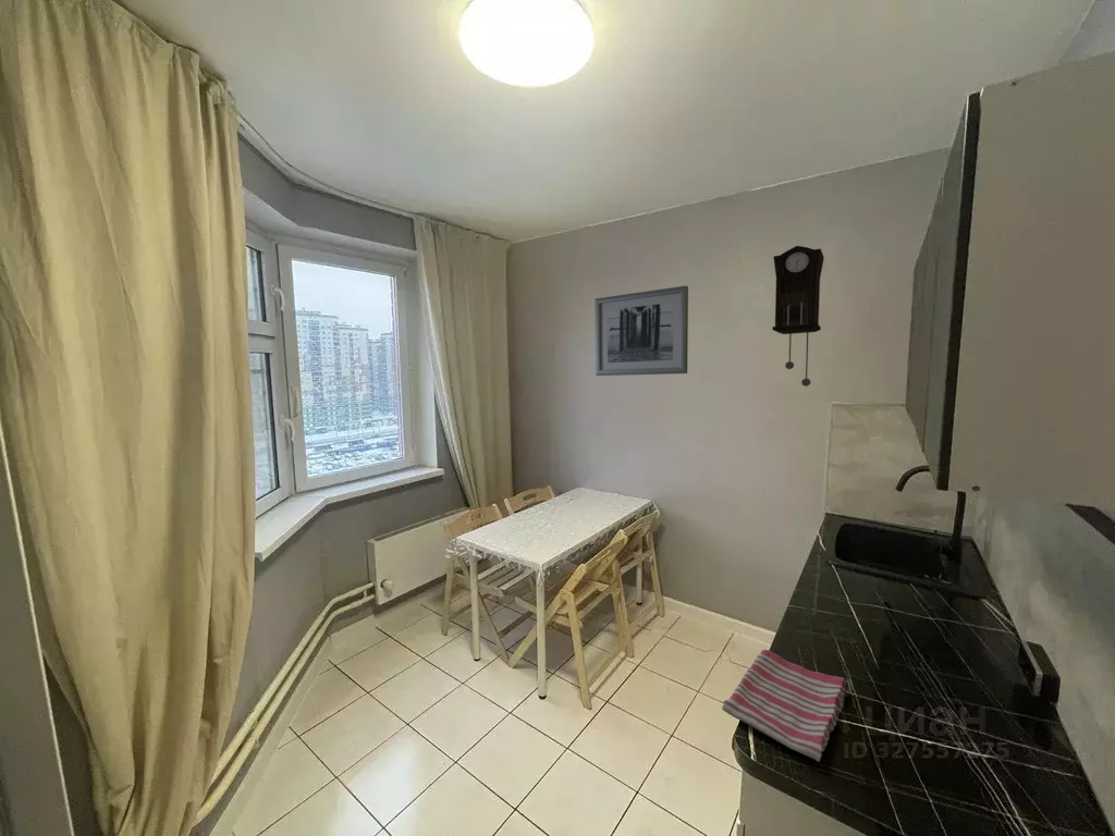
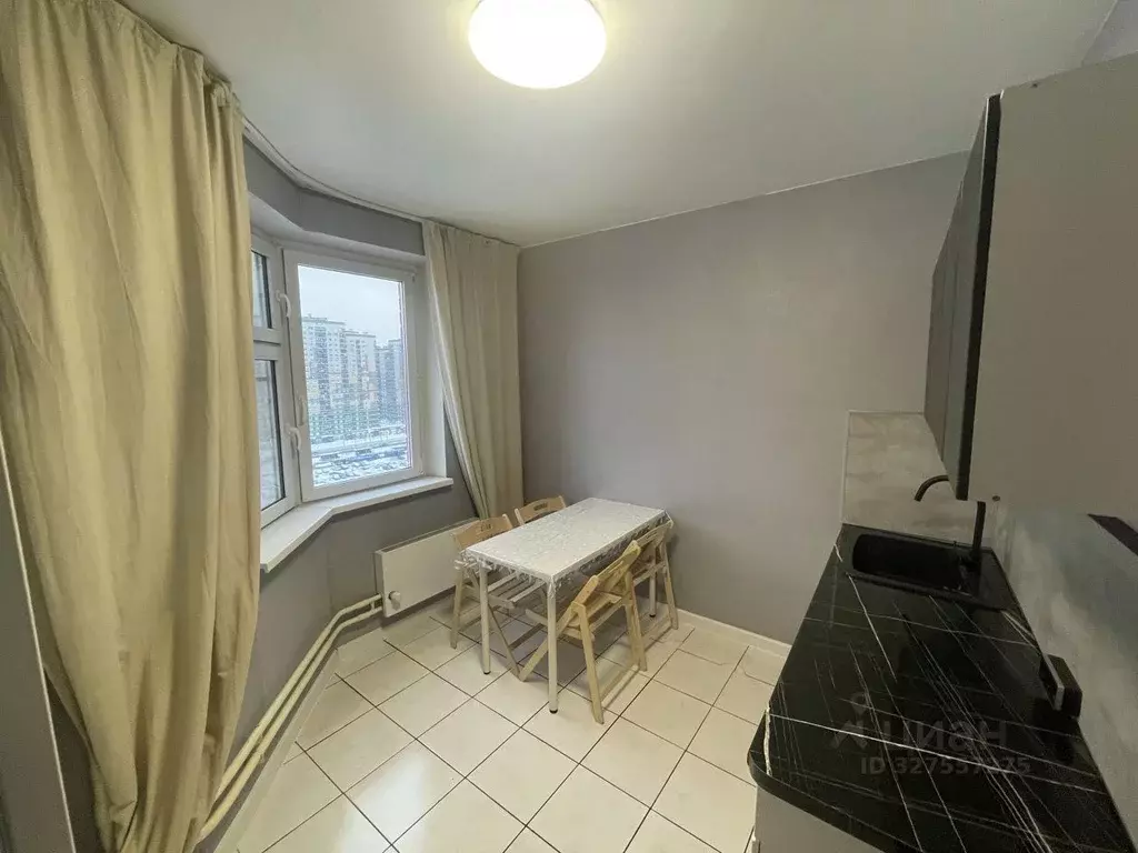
- wall art (638, 333)
- pendulum clock (797, 319)
- dish towel (785, 696)
